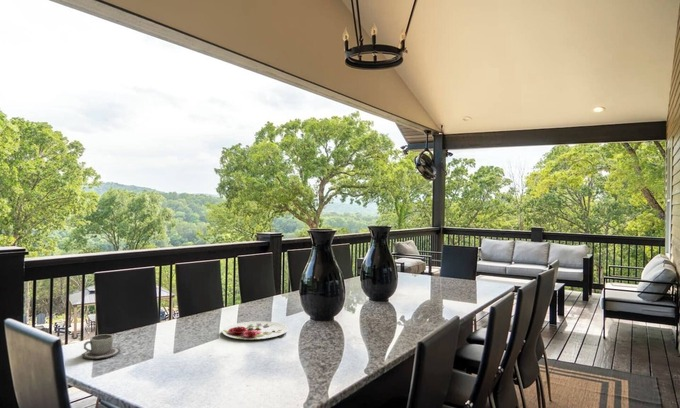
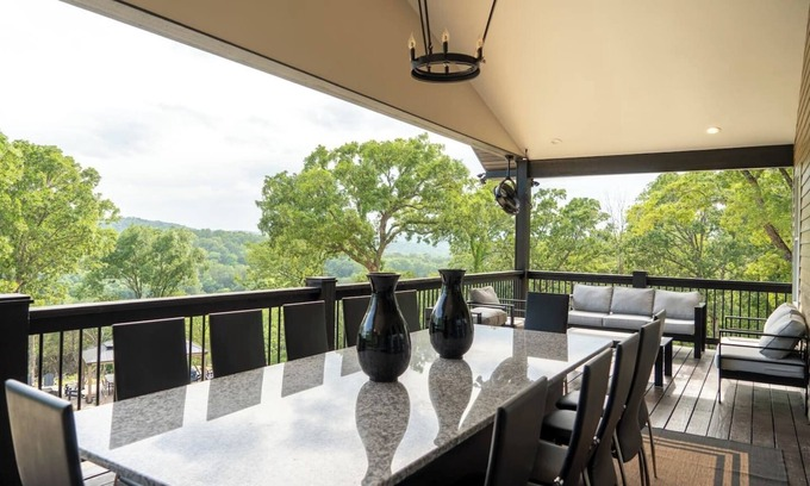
- plate (255, 329)
- cup (101, 345)
